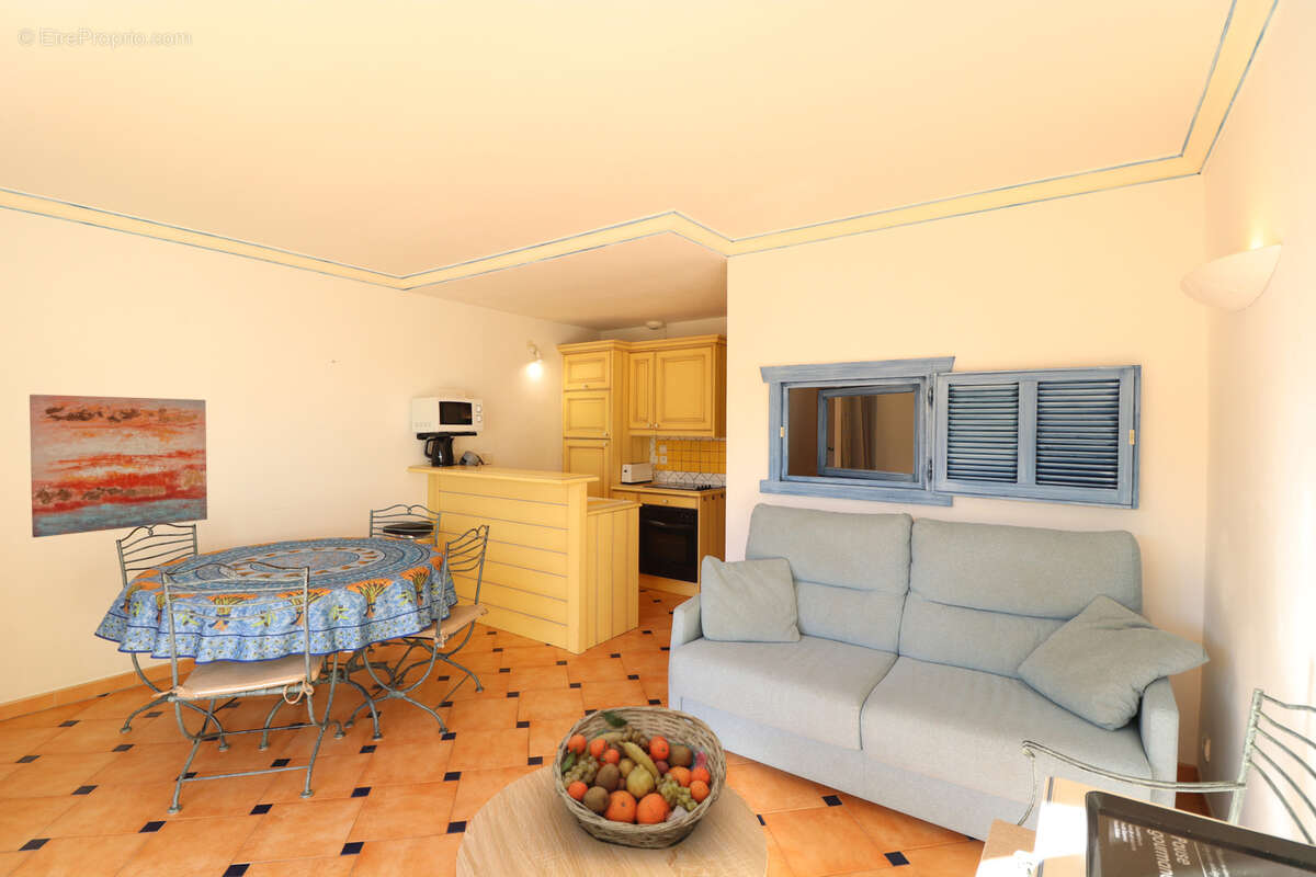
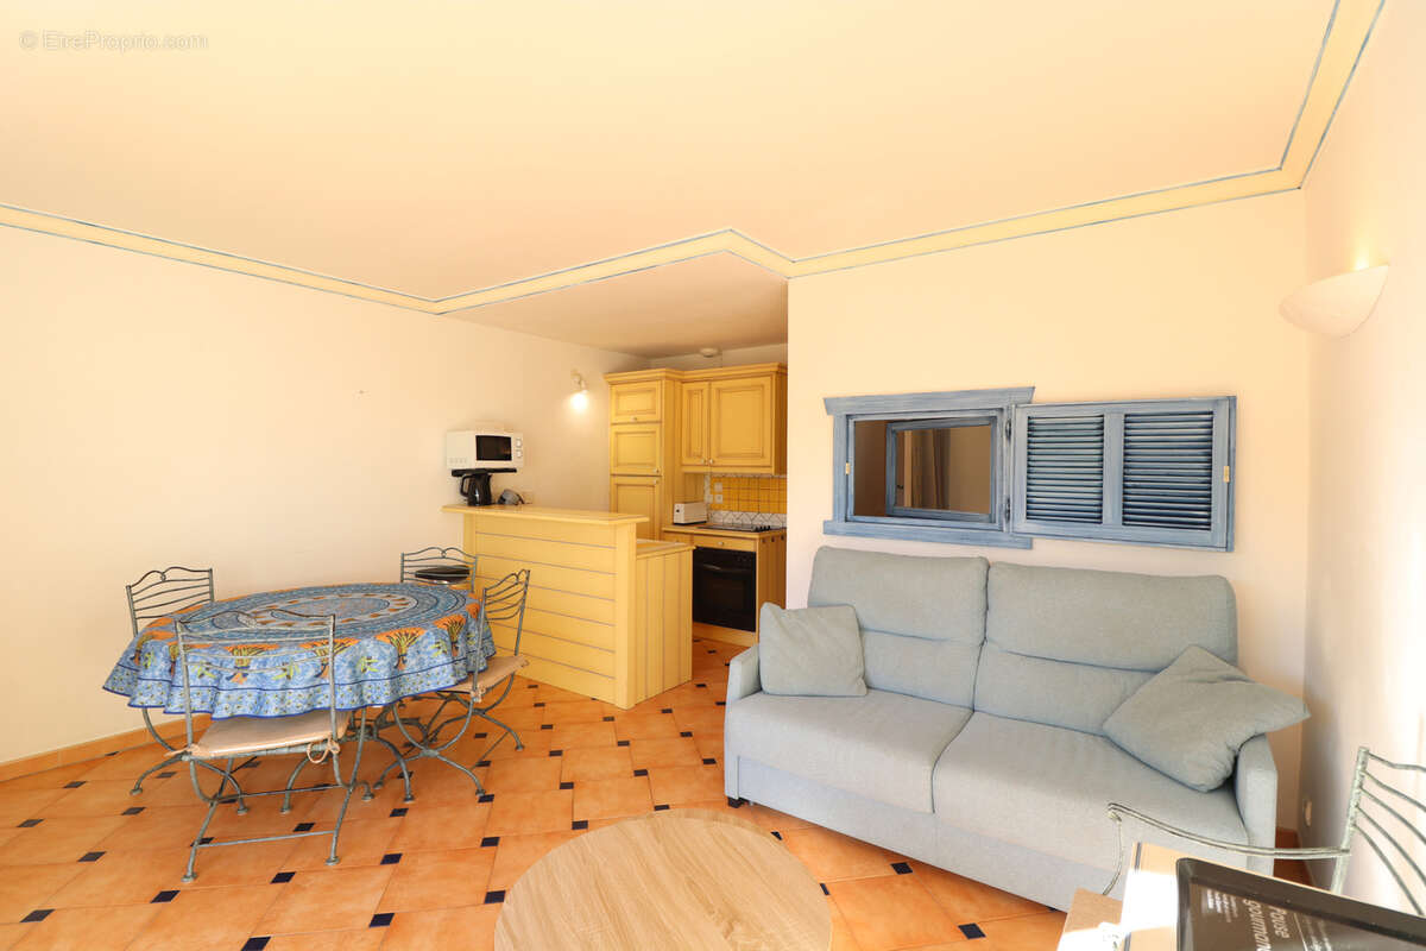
- fruit basket (638, 773)
- wall art (126, 463)
